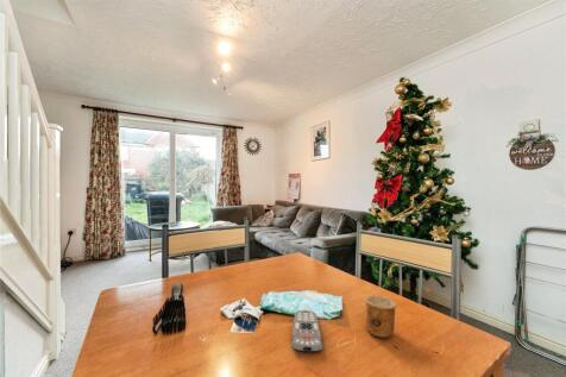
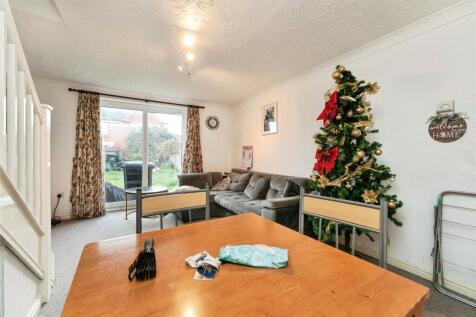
- cup (379, 315)
- remote control (306, 328)
